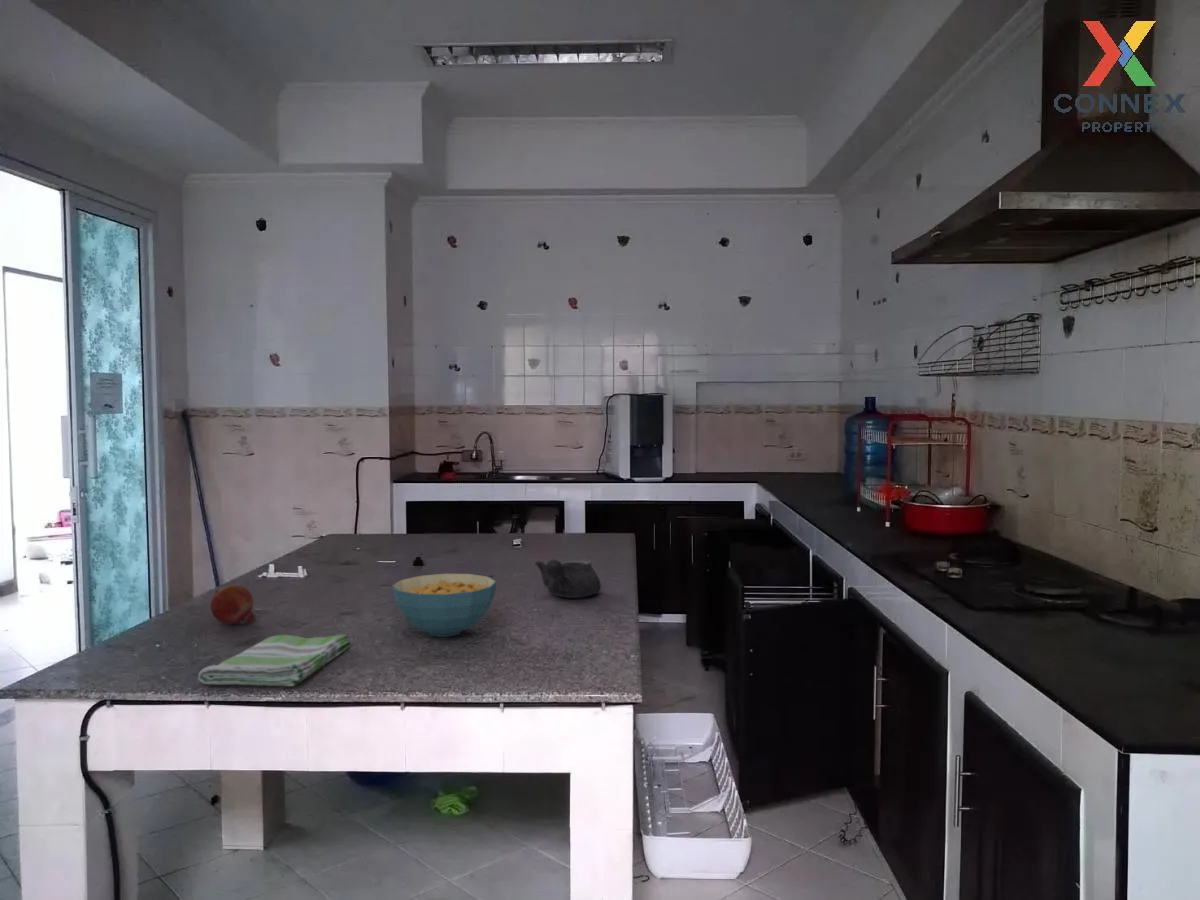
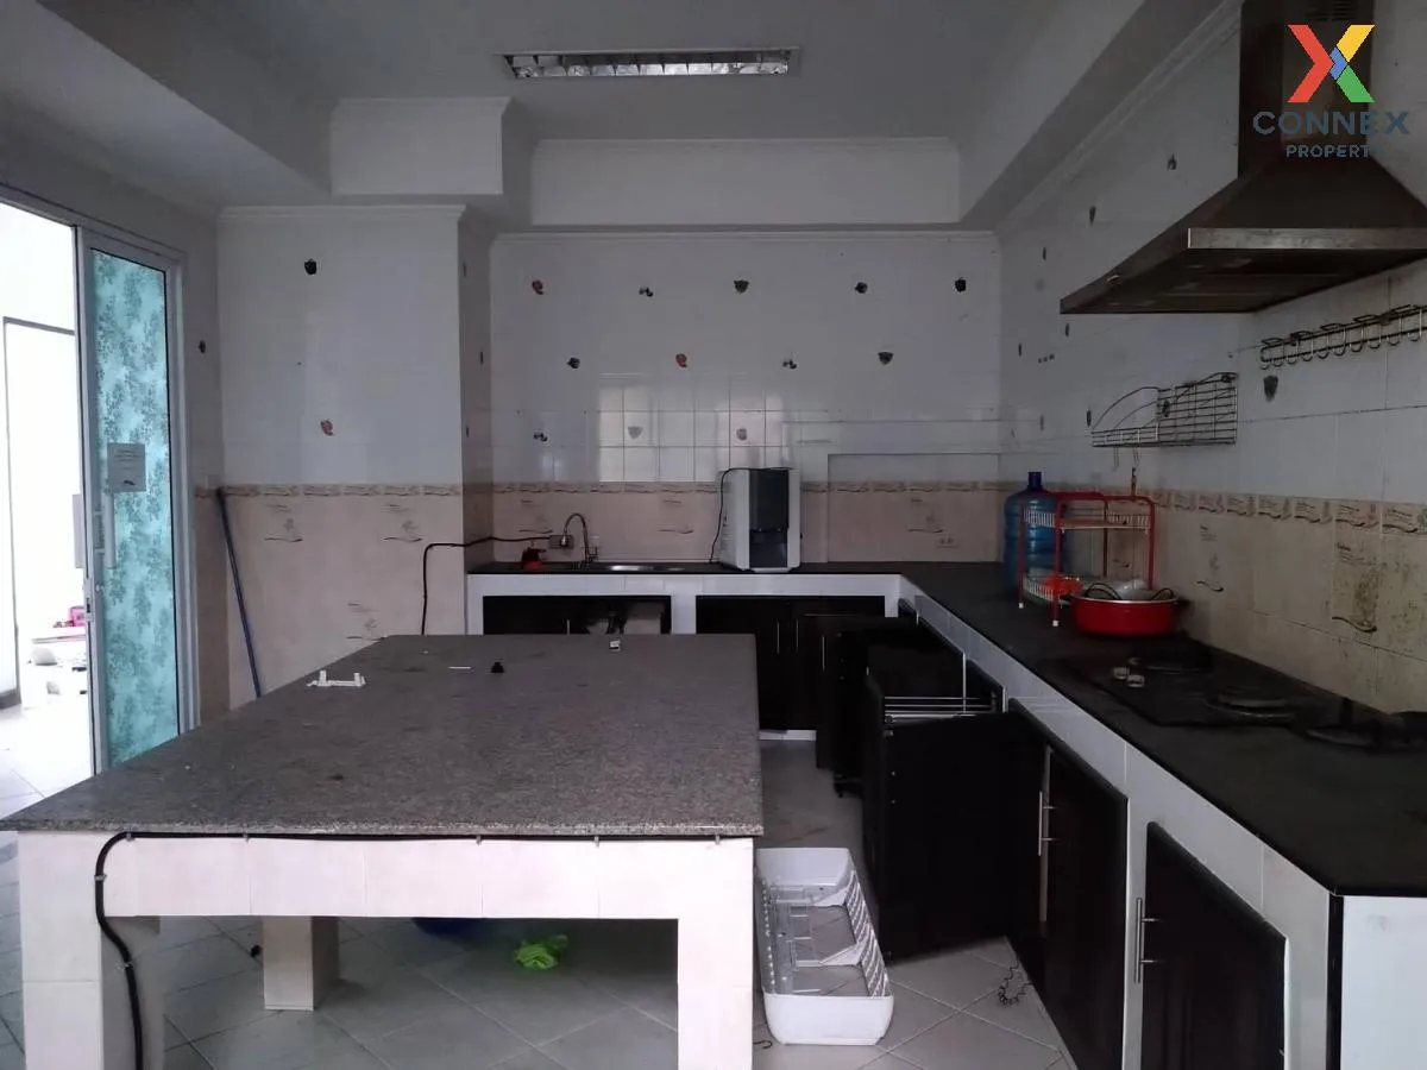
- dish towel (279, 655)
- fruit (234, 603)
- teapot (564, 575)
- cereal bowl (445, 608)
